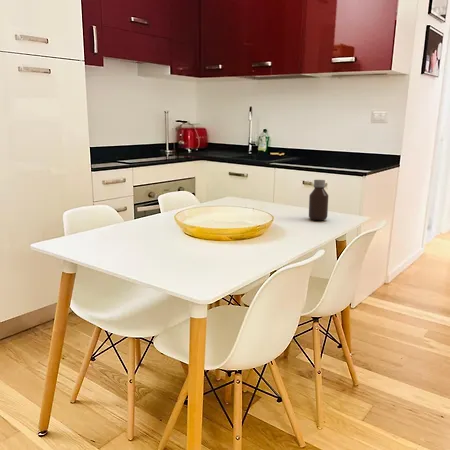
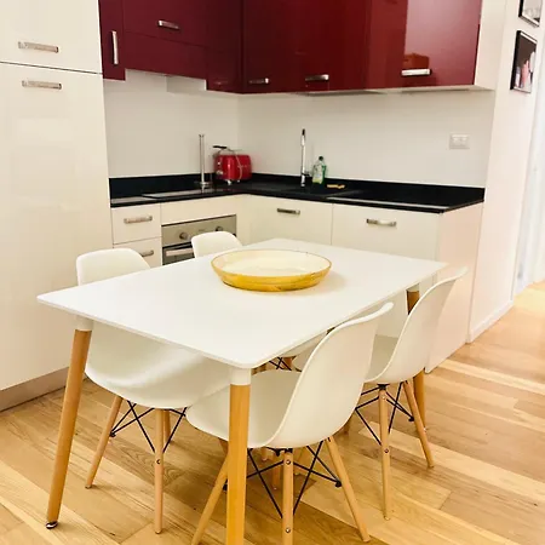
- bottle (318, 199)
